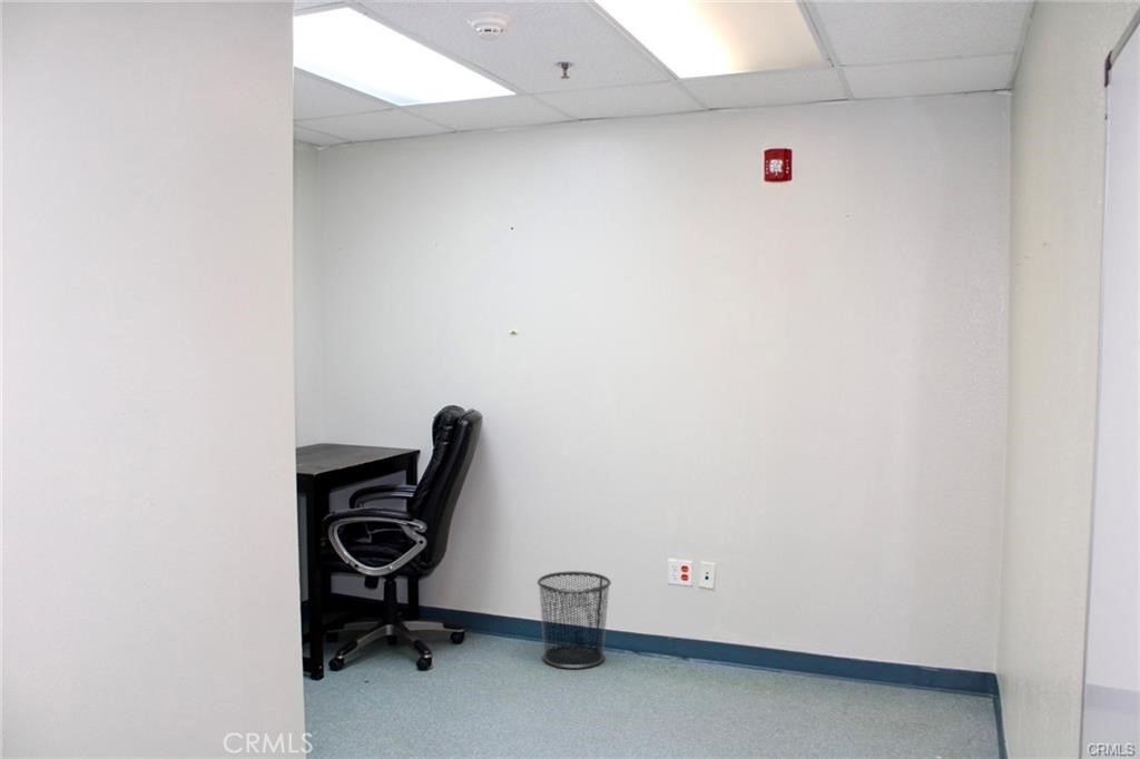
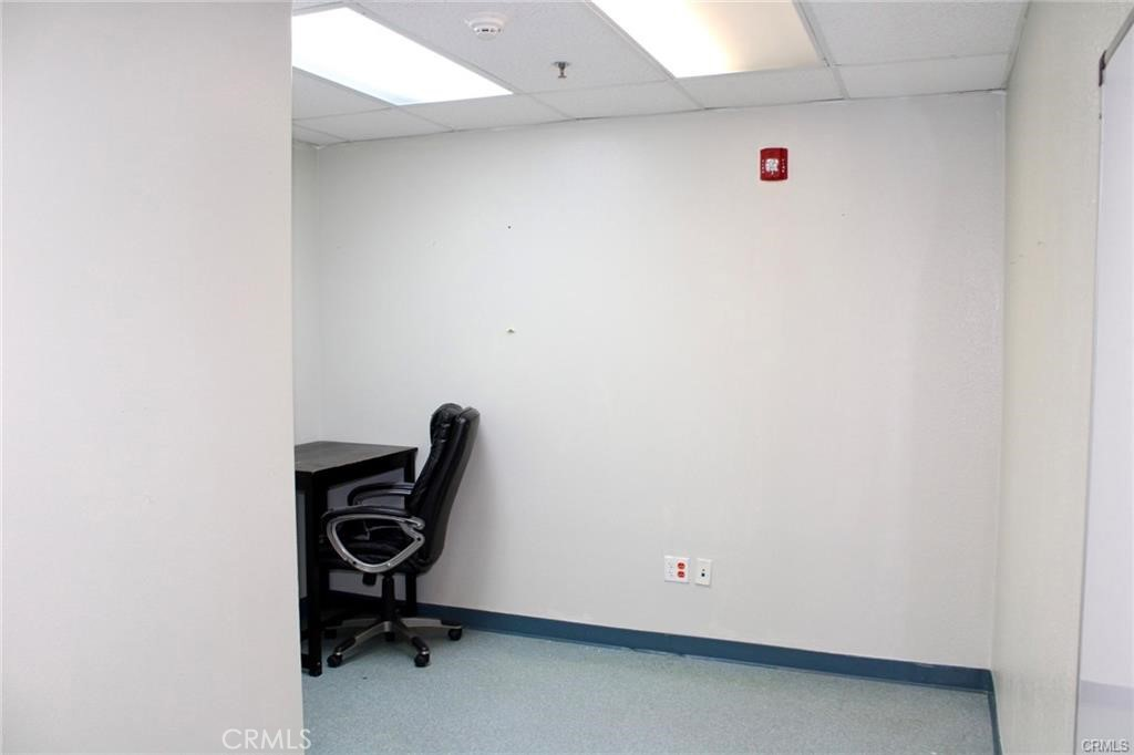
- waste bin (573, 619)
